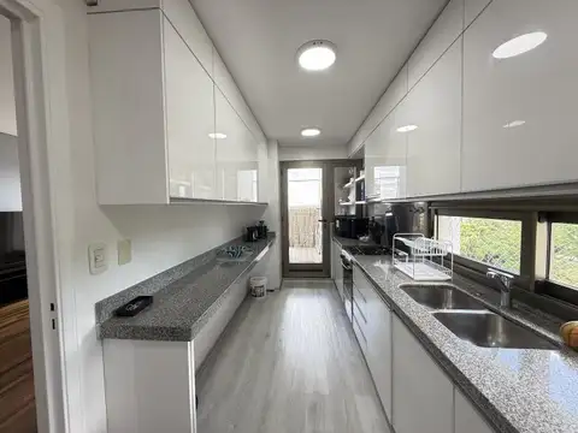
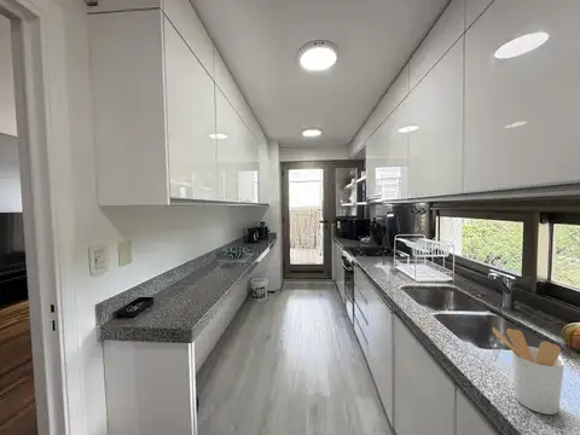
+ utensil holder (523, 366)
